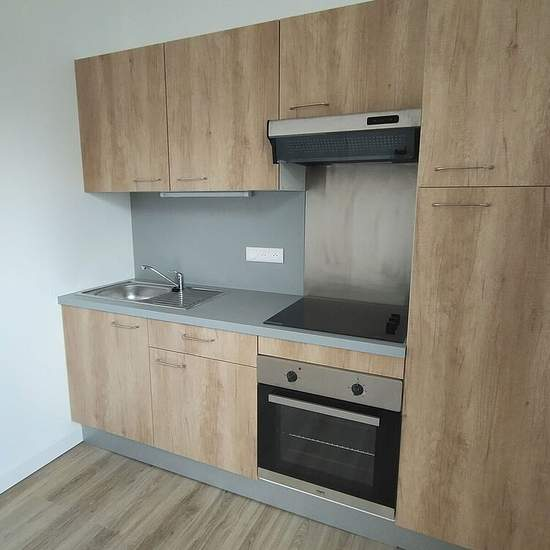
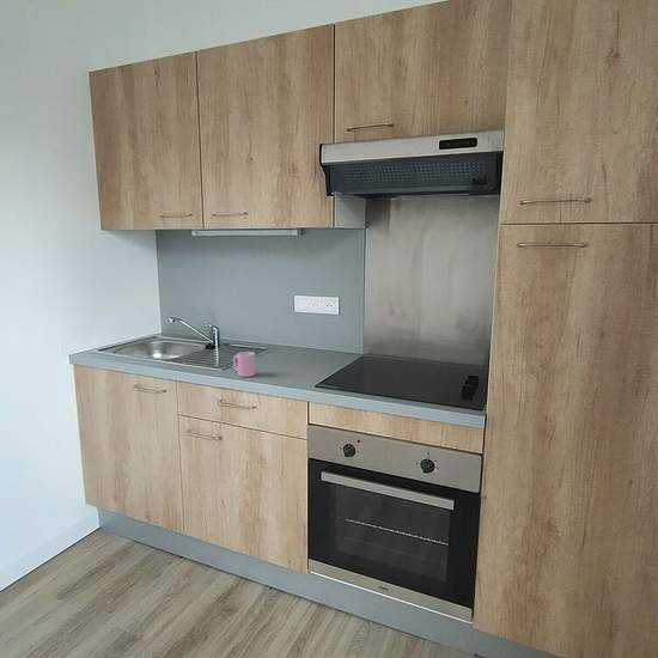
+ cup (243, 362)
